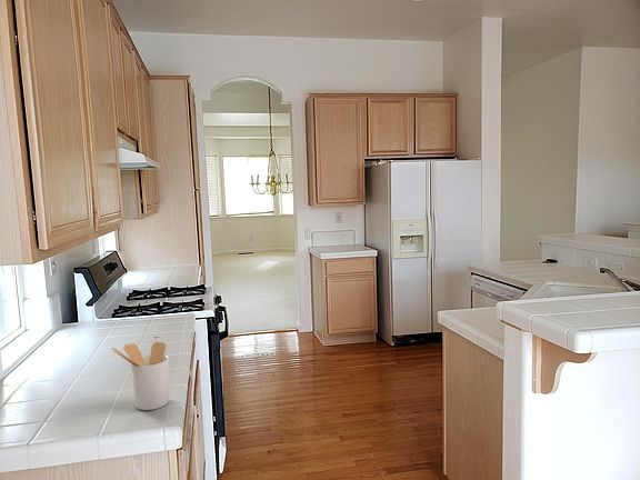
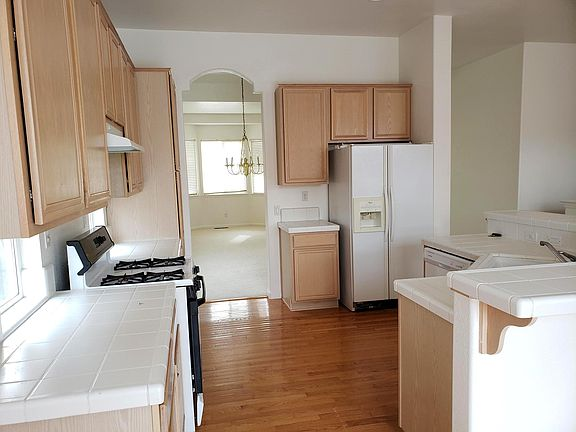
- utensil holder (141, 373)
